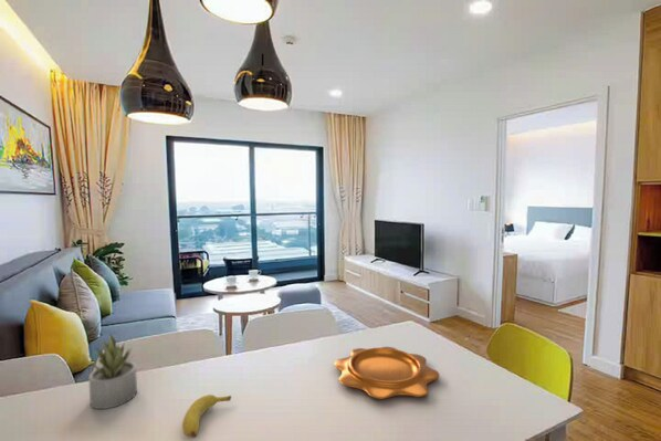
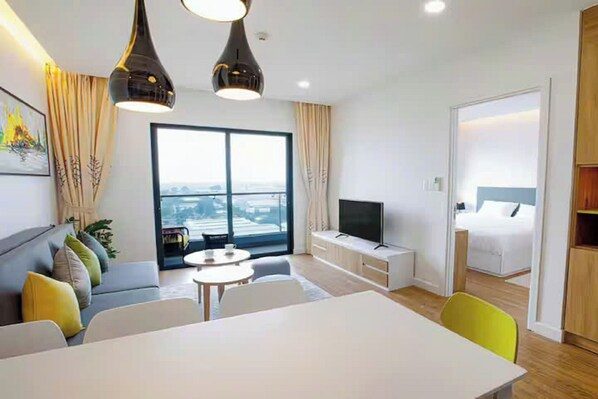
- banana (202, 413)
- decorative bowl (385, 368)
- succulent plant (113, 366)
